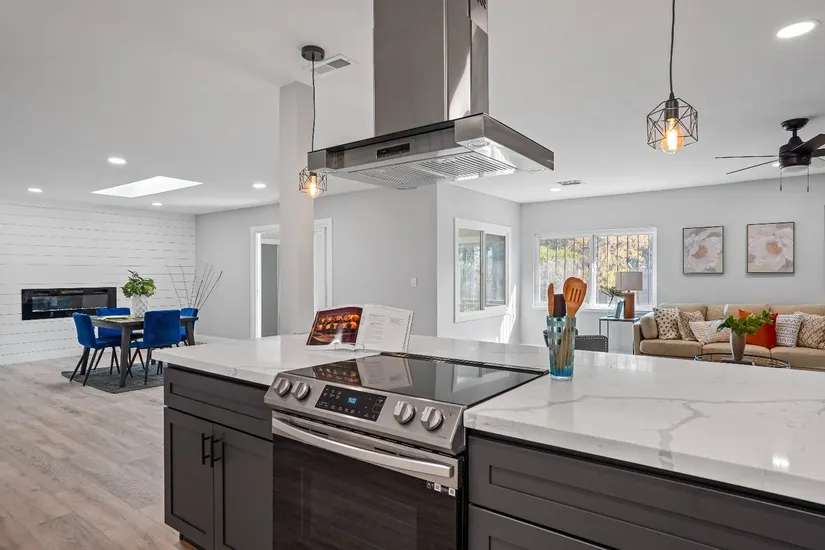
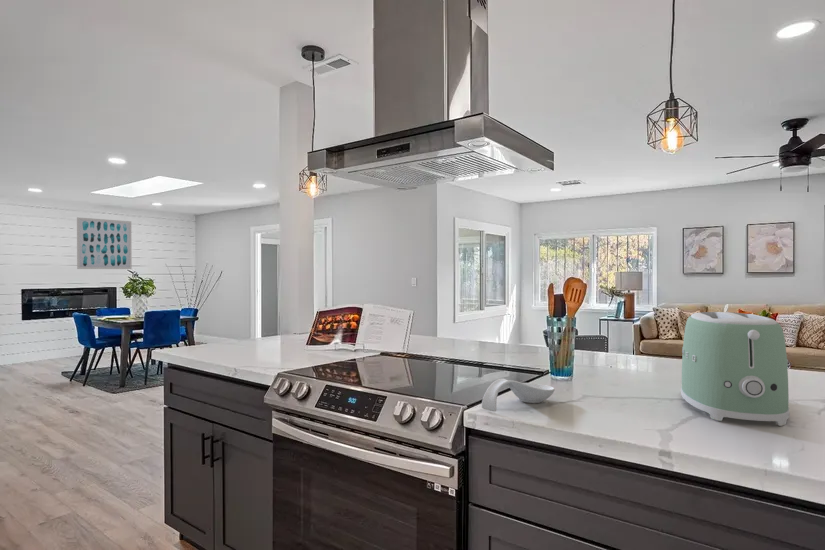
+ spoon rest (518, 390)
+ toaster (730, 359)
+ wall art (105, 244)
